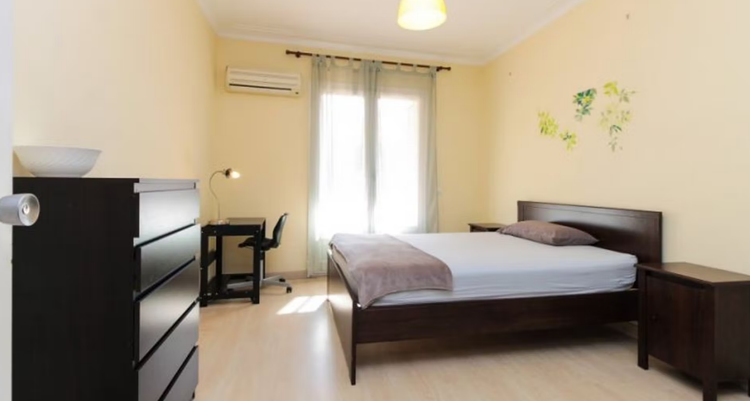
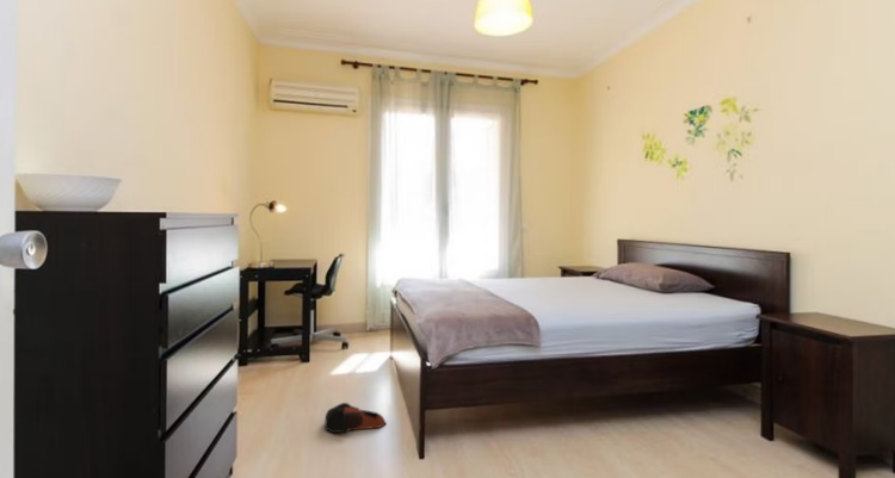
+ bag (356, 414)
